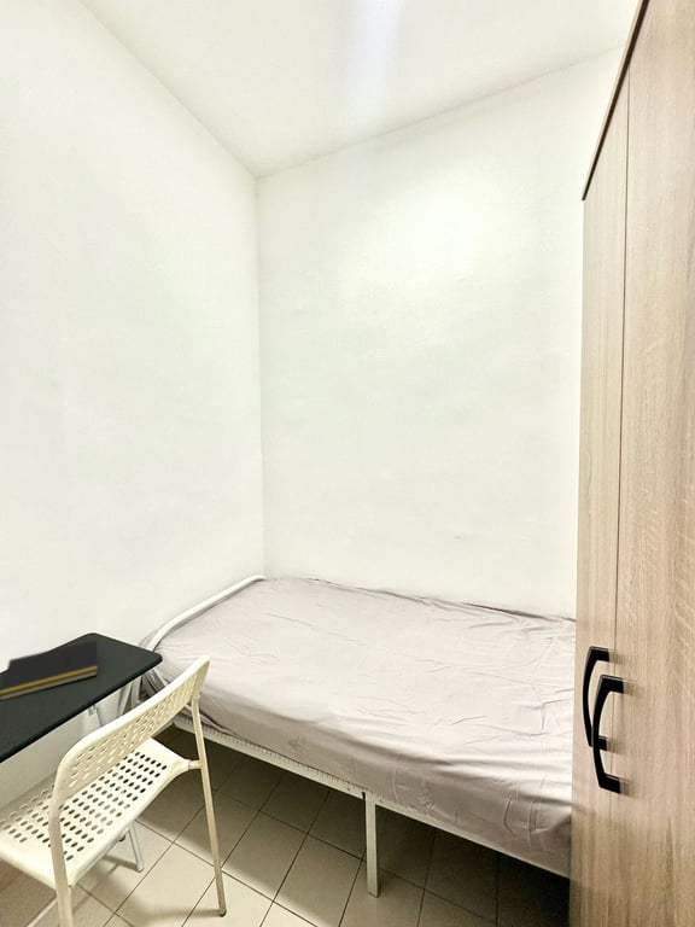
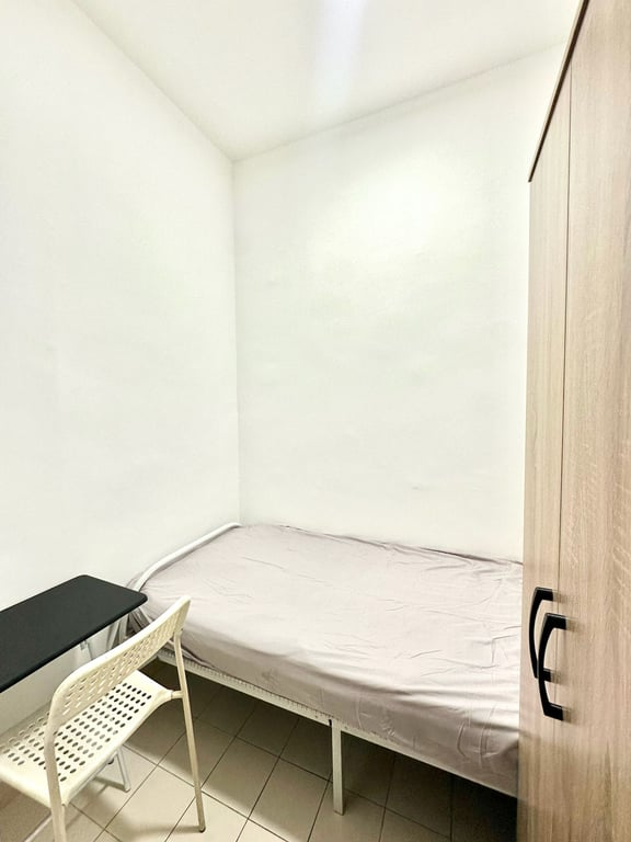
- notepad (53, 666)
